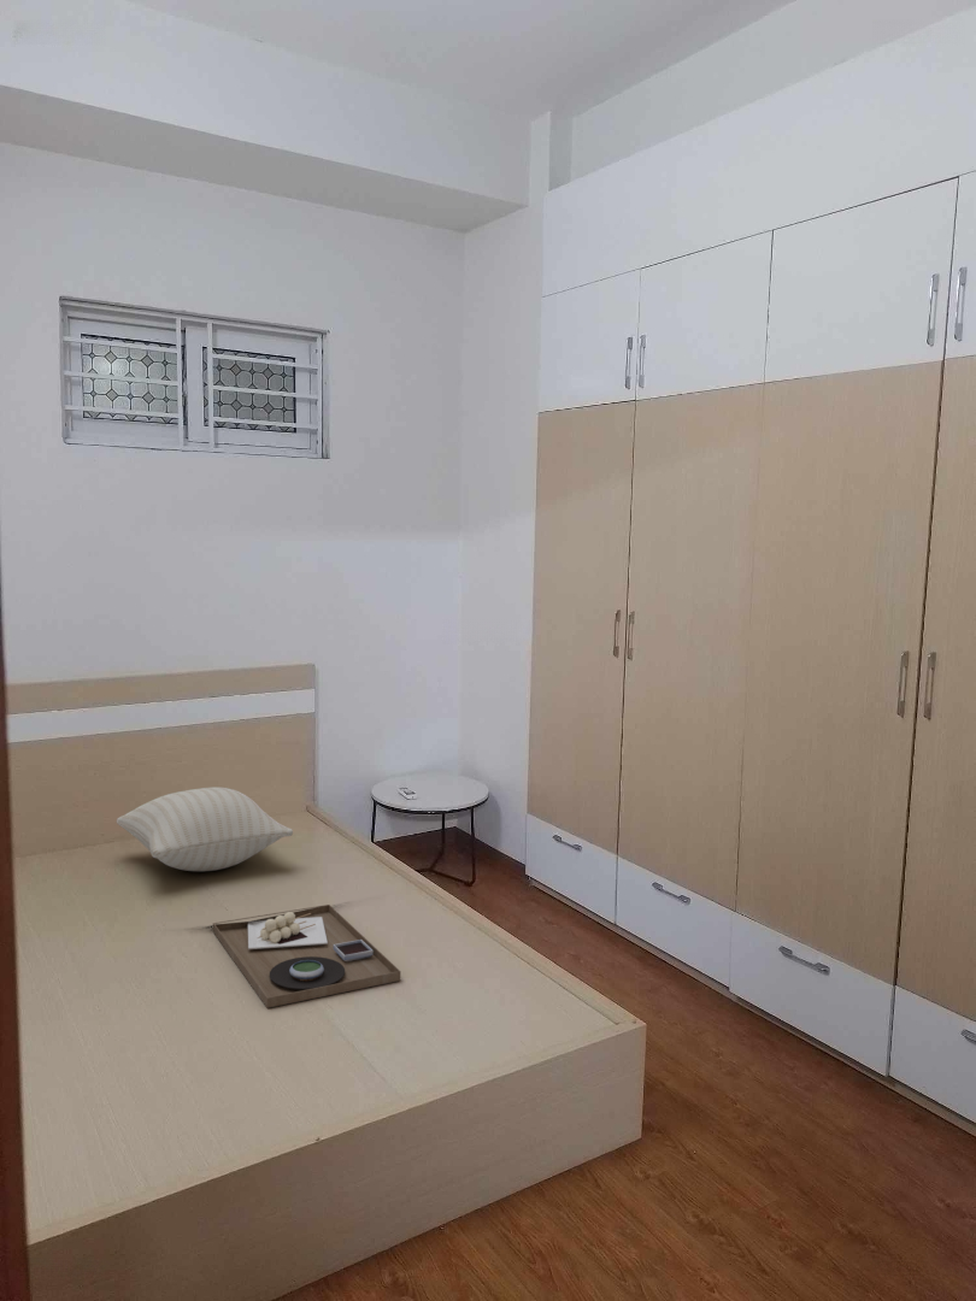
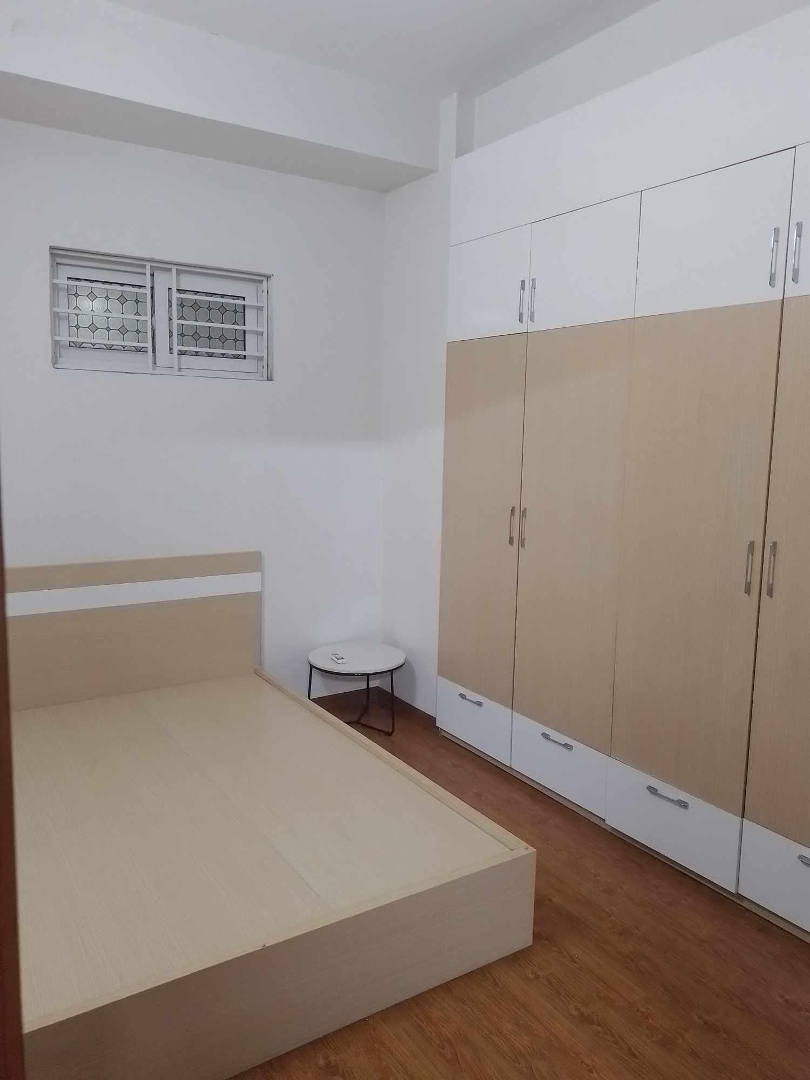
- pillow (202, 826)
- platter (301, 942)
